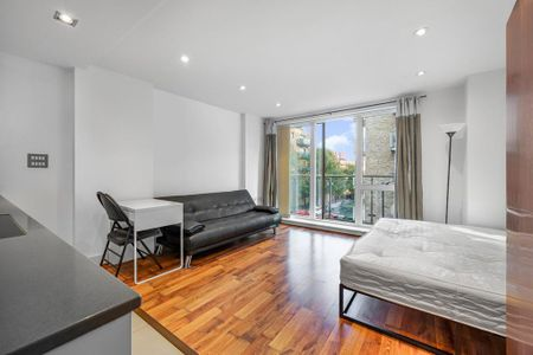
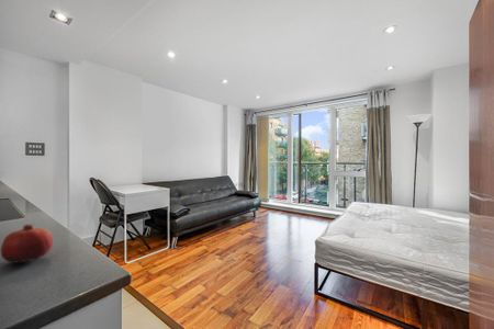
+ fruit (27, 242)
